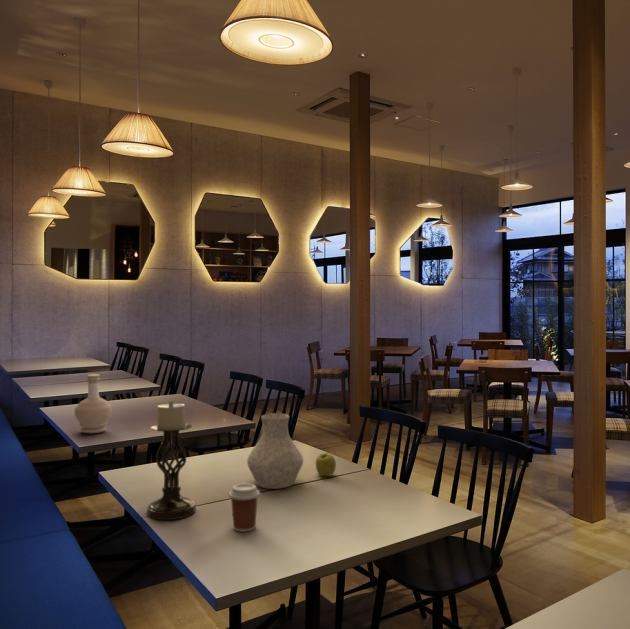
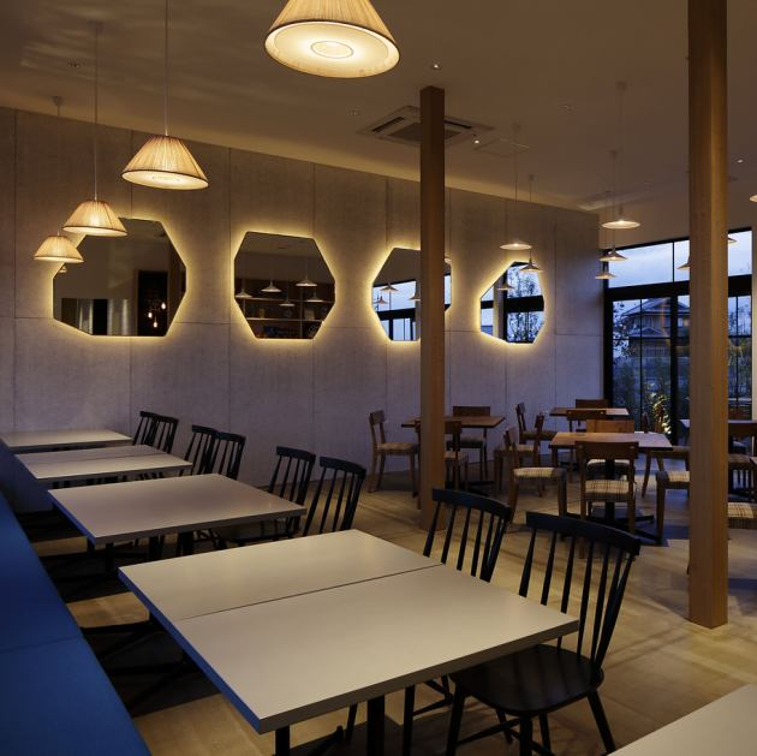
- candle holder (173, 455)
- vase (275, 449)
- bottle (93, 403)
- apple (325, 462)
- coffee cup (244, 507)
